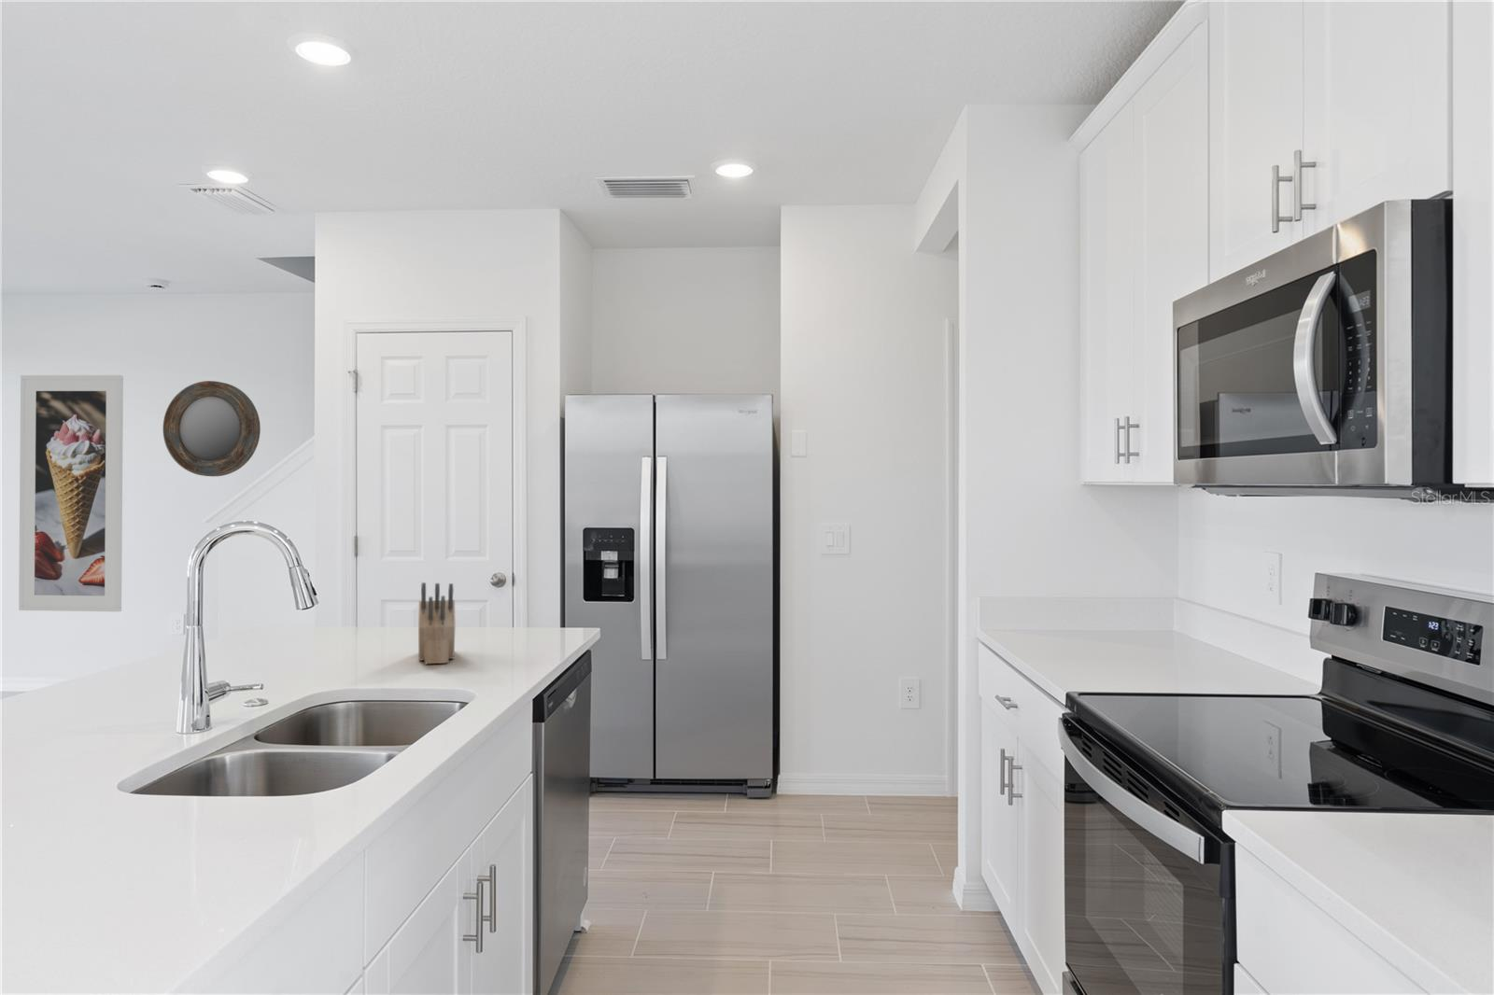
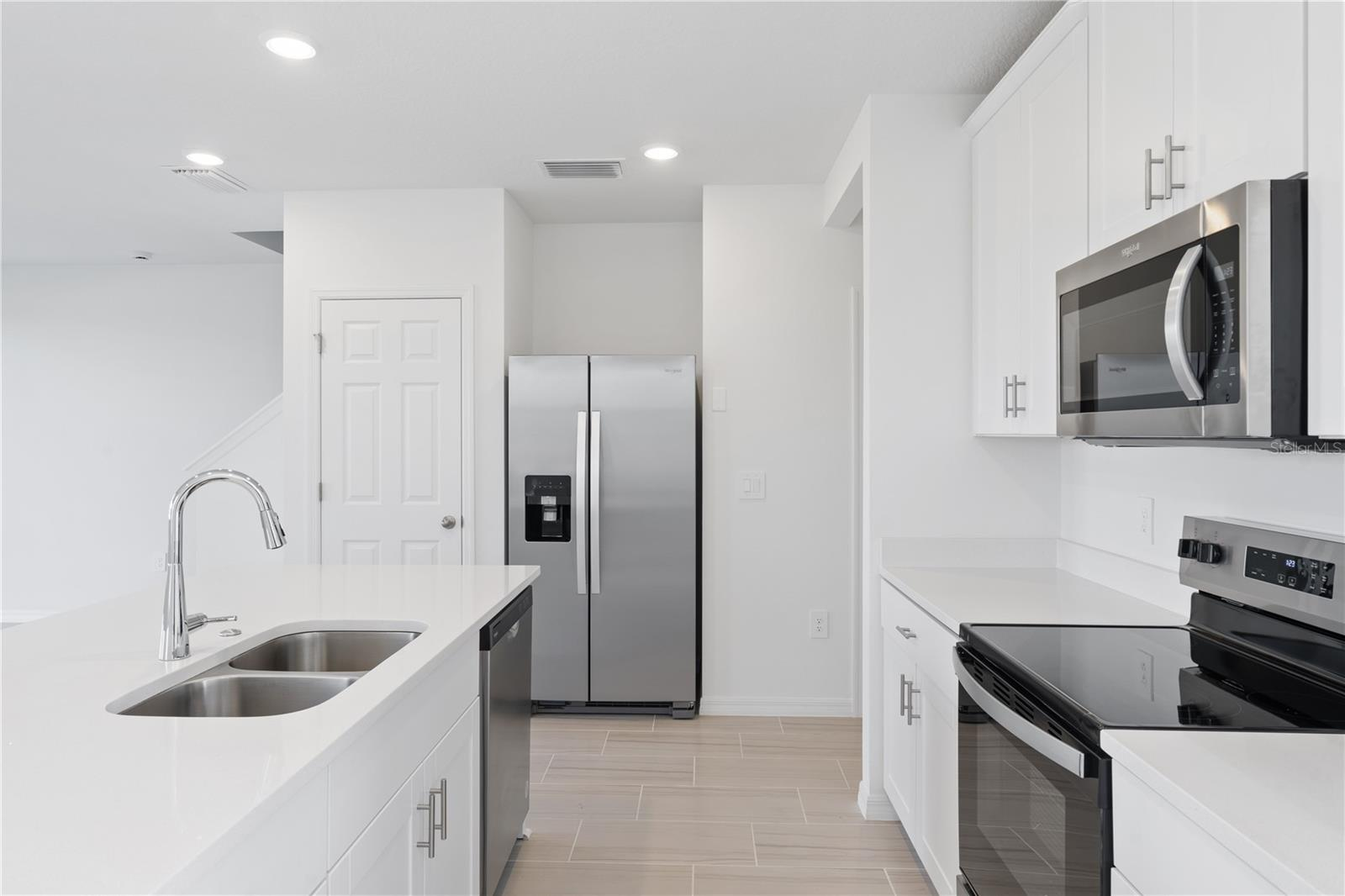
- knife block (437, 619)
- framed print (71, 493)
- home mirror (211, 429)
